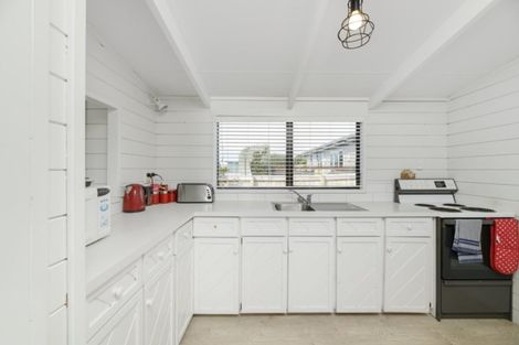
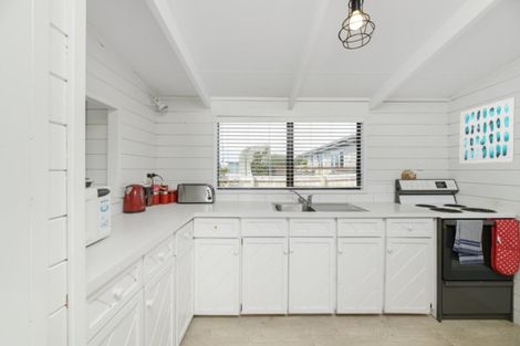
+ wall art (483, 134)
